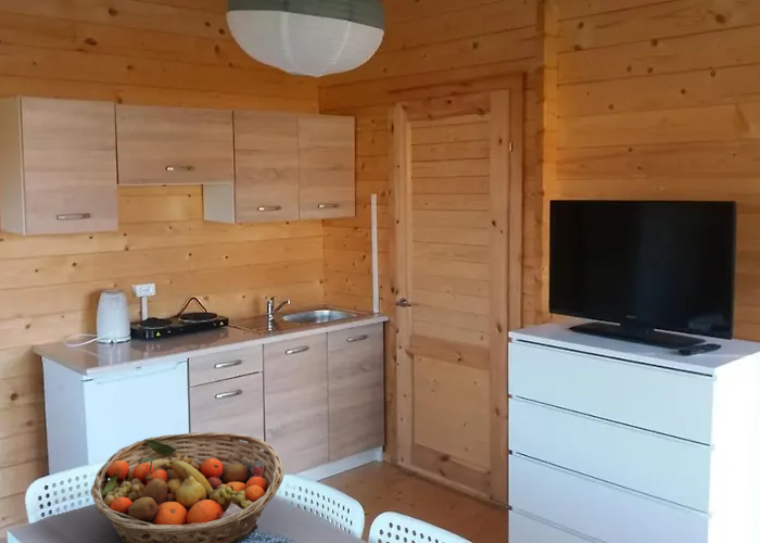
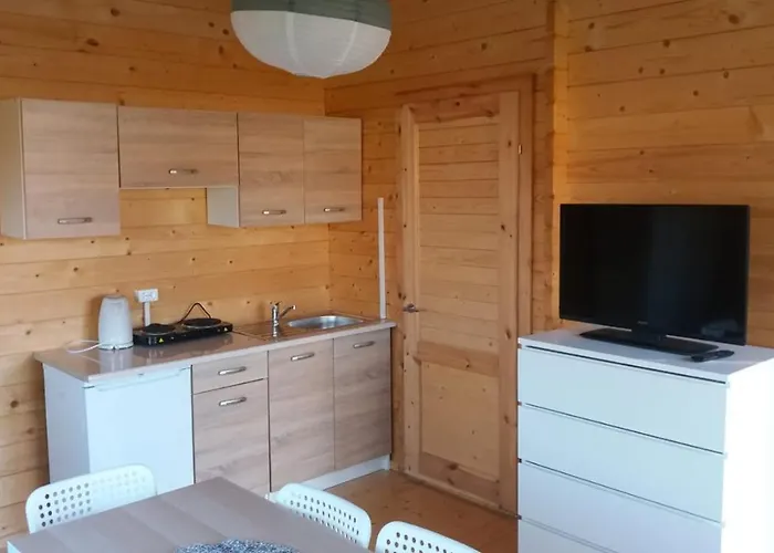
- fruit basket (189, 490)
